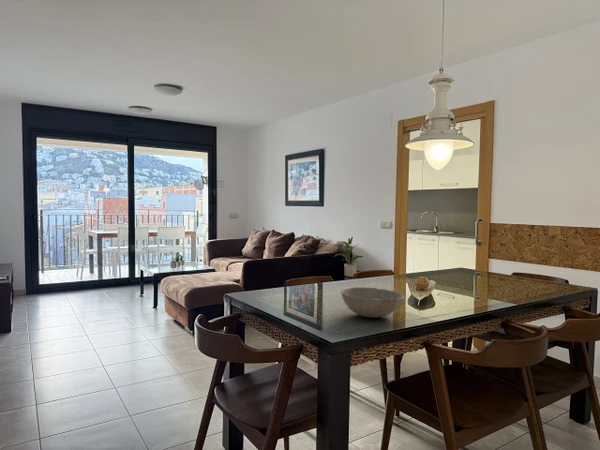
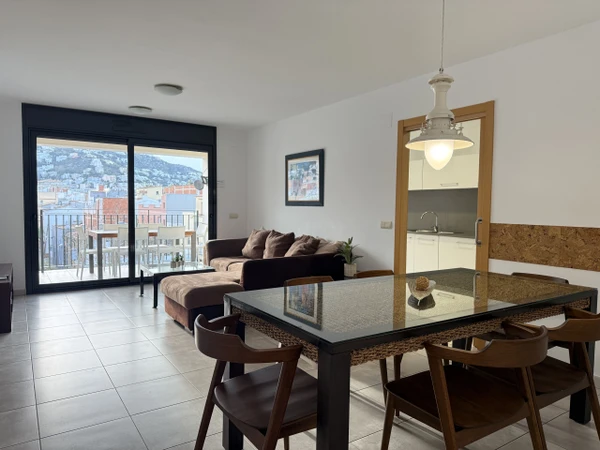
- bowl (371, 304)
